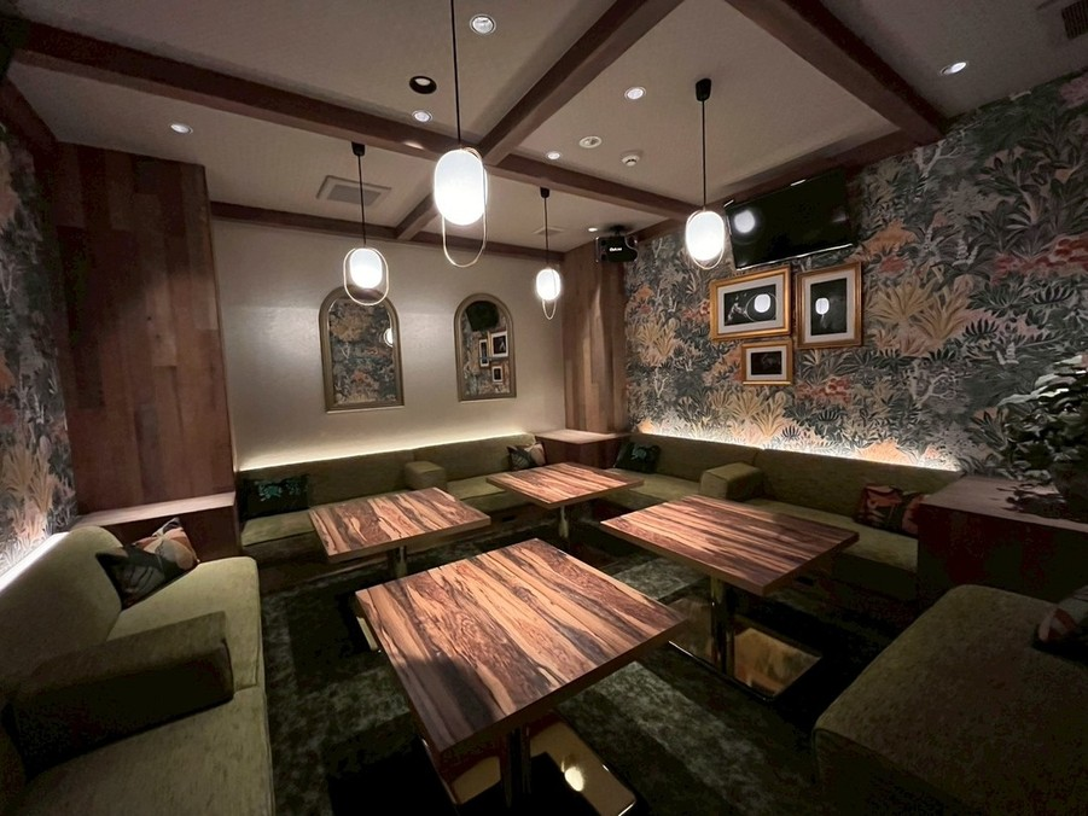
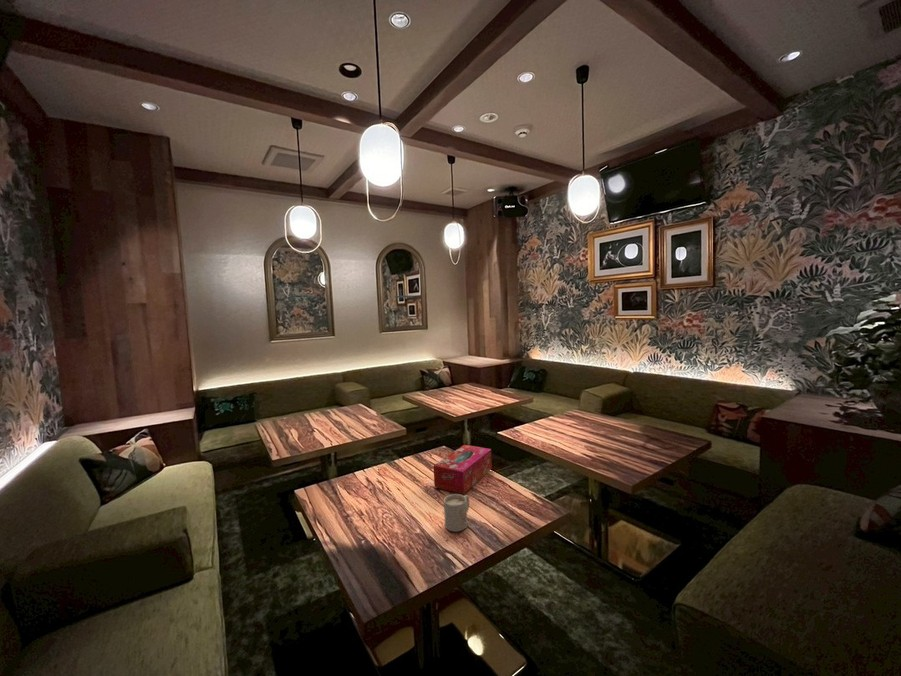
+ tissue box (464, 467)
+ mug (458, 509)
